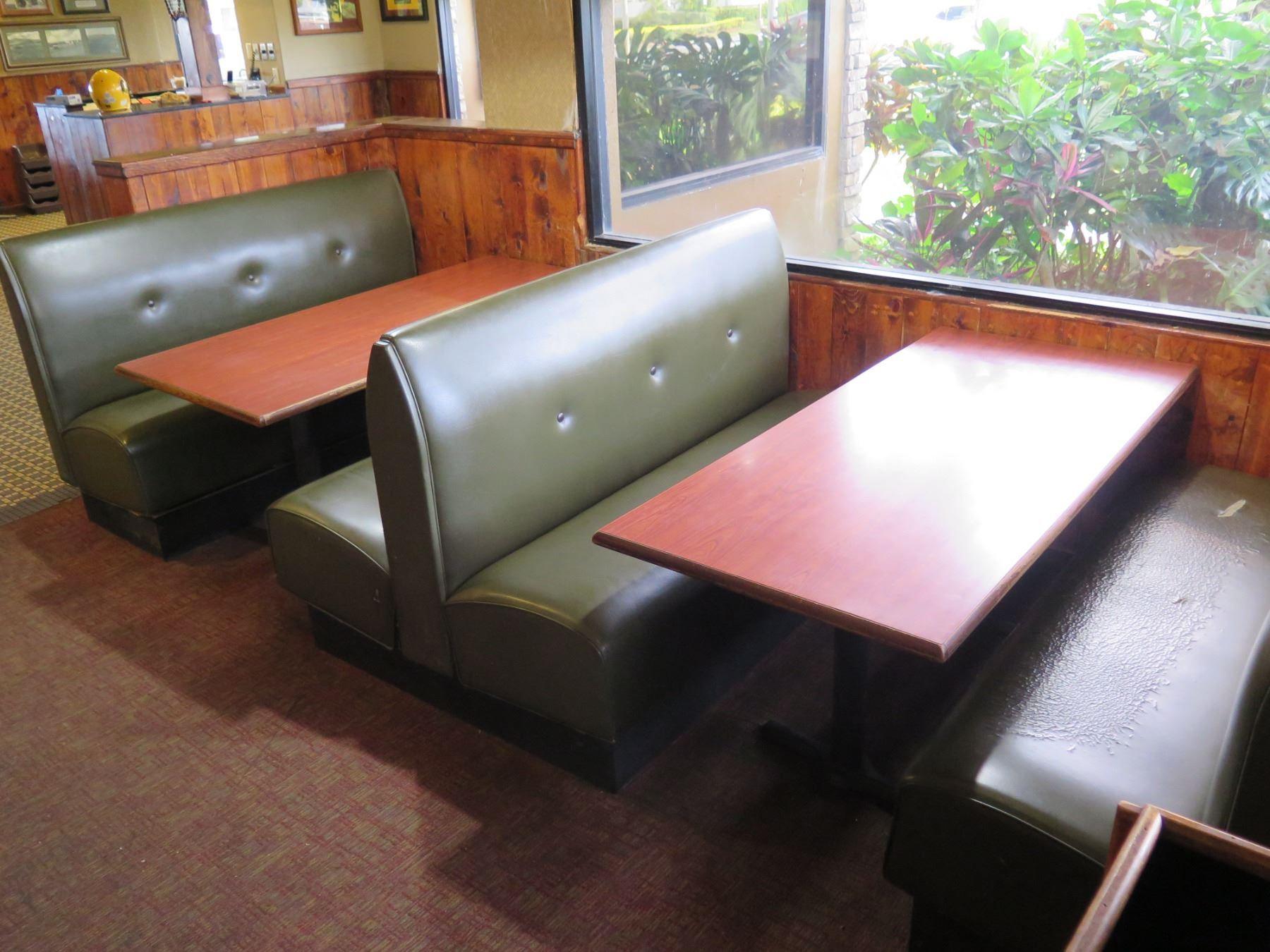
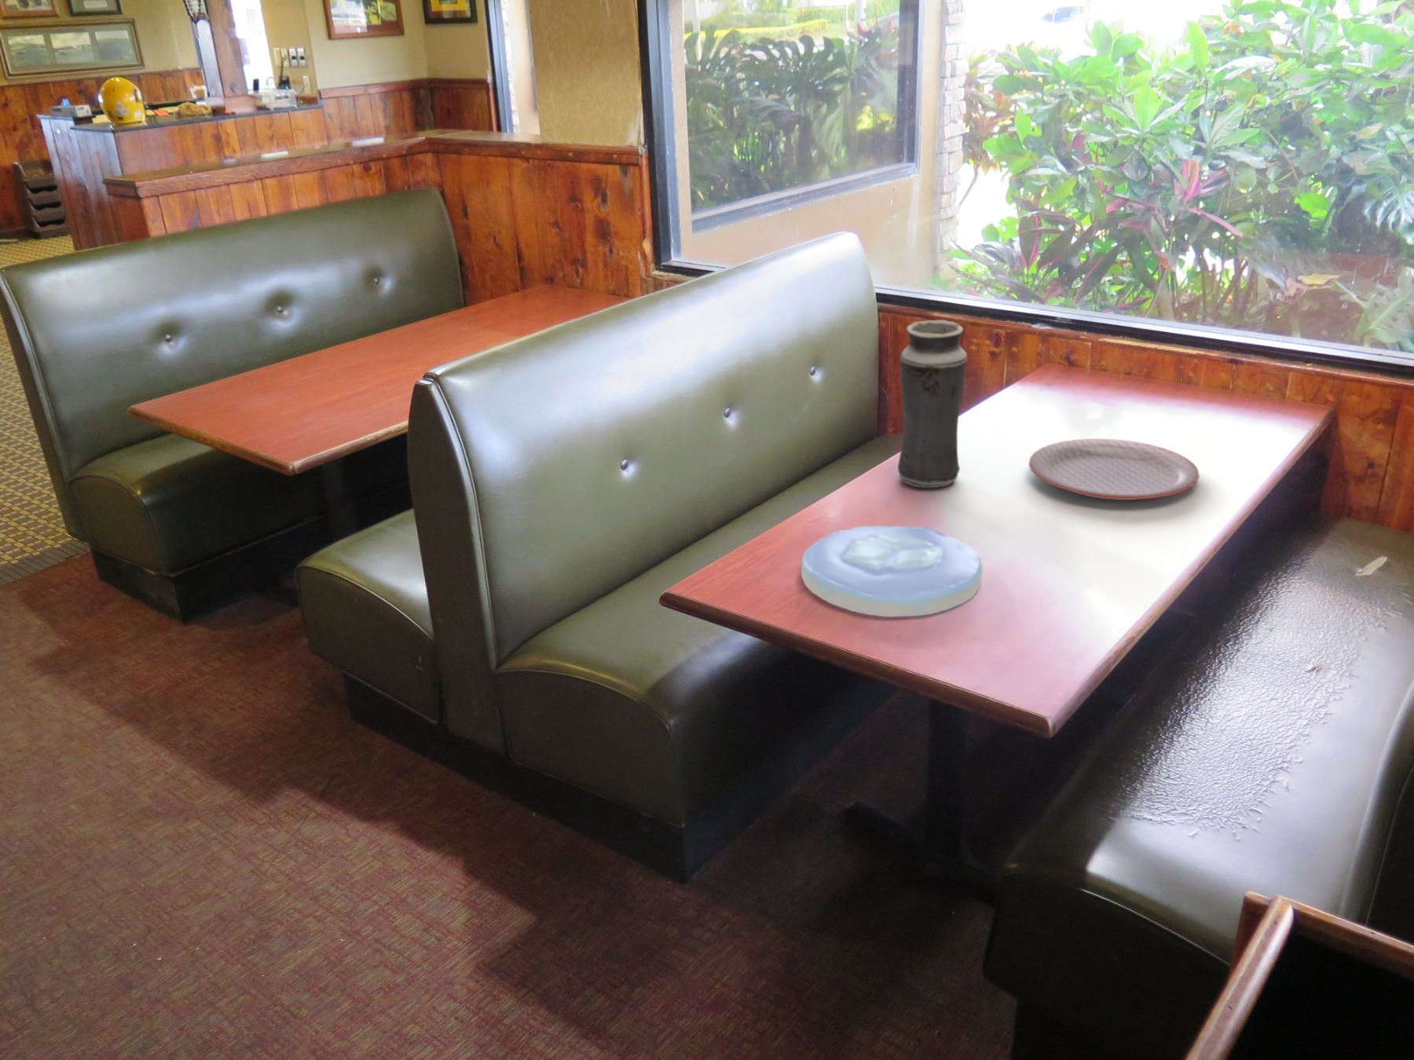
+ plate (1111, 472)
+ vase (931, 405)
+ plate (891, 562)
